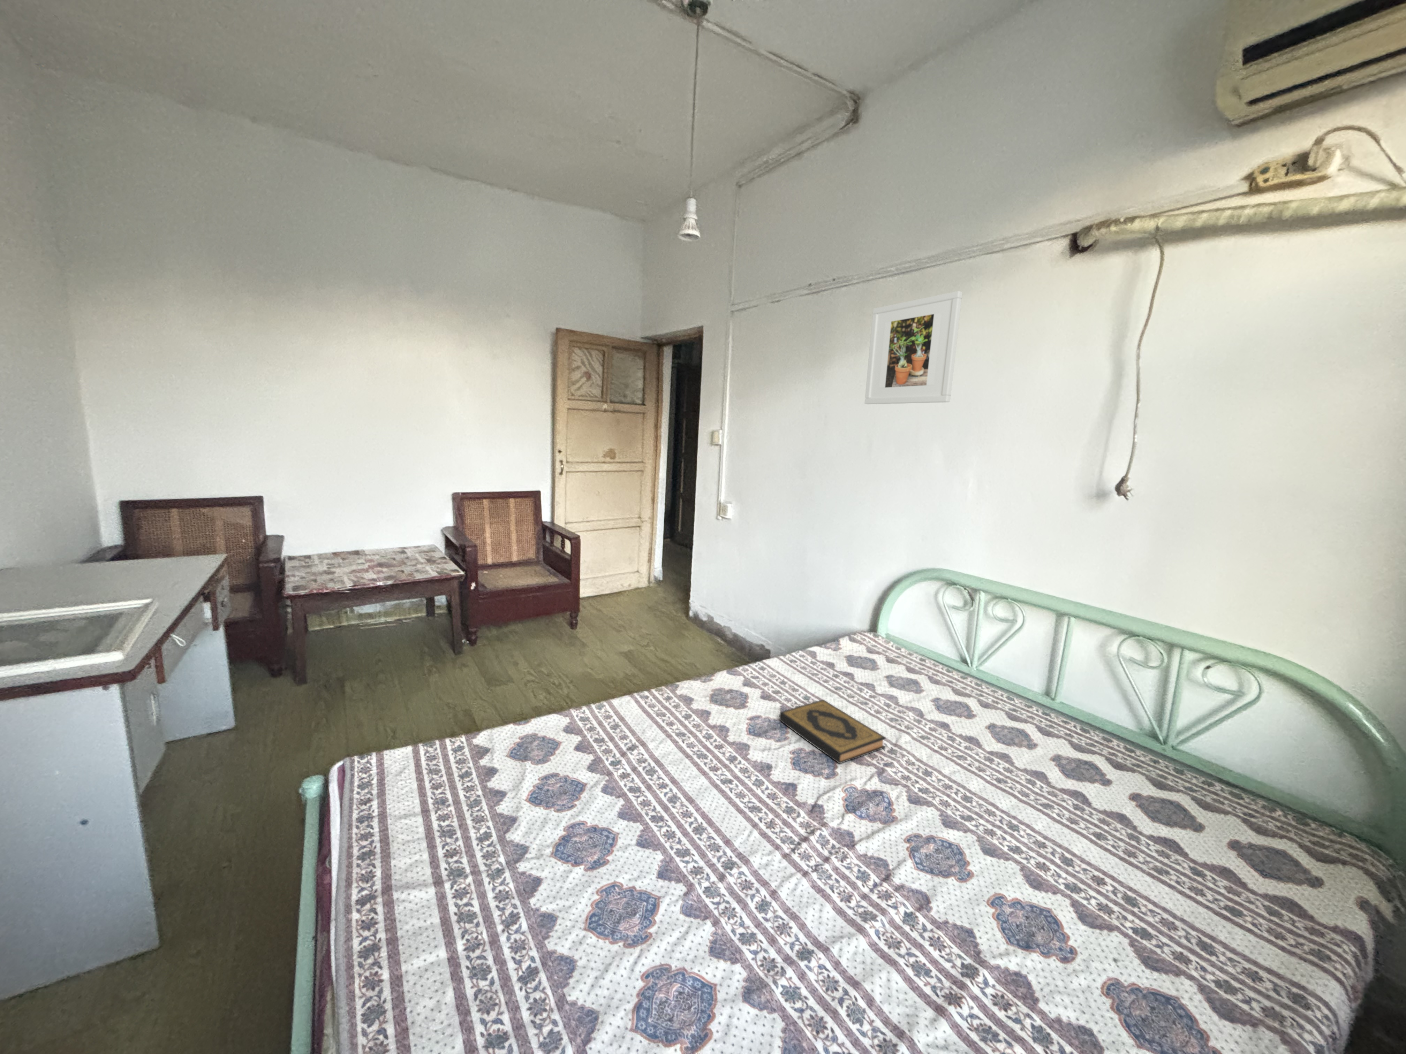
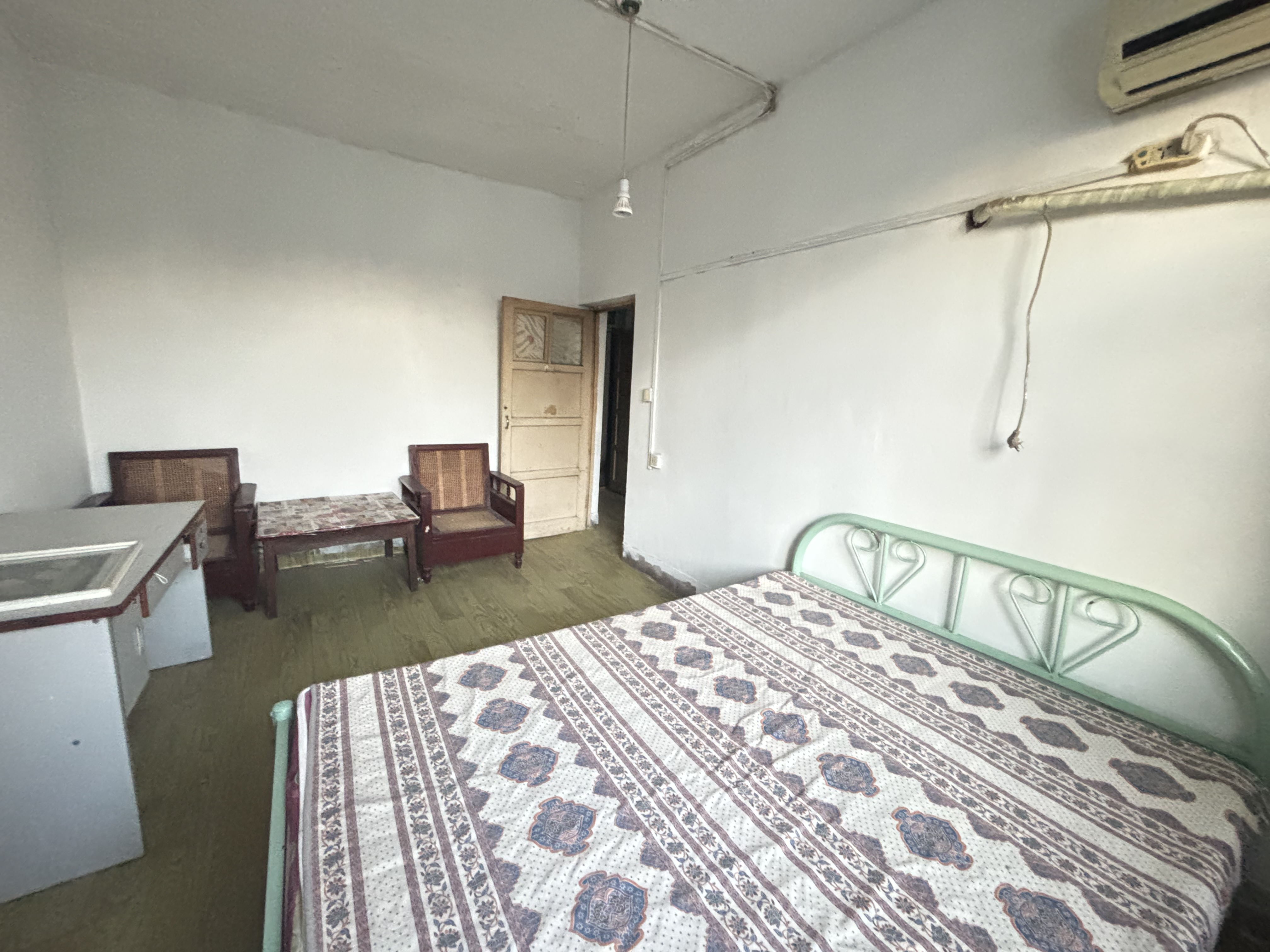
- hardback book (830, 728)
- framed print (909, 352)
